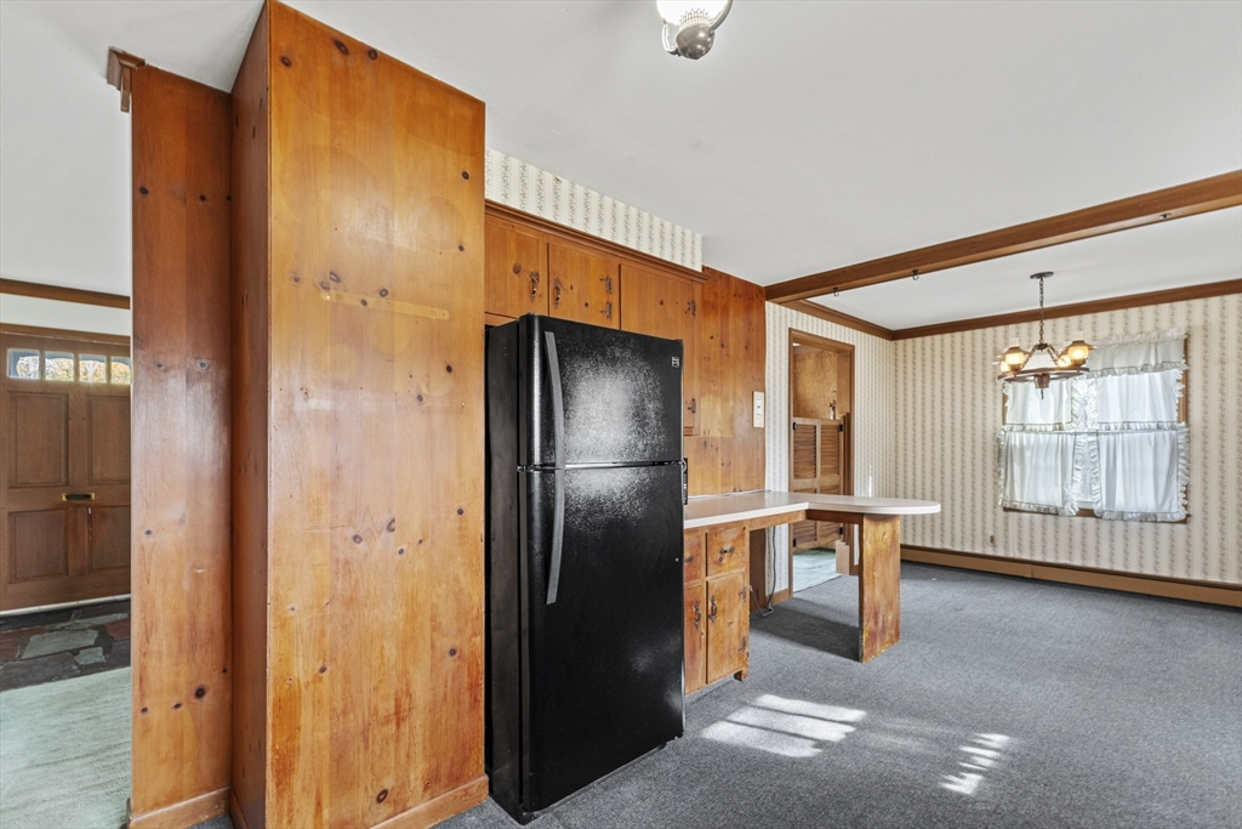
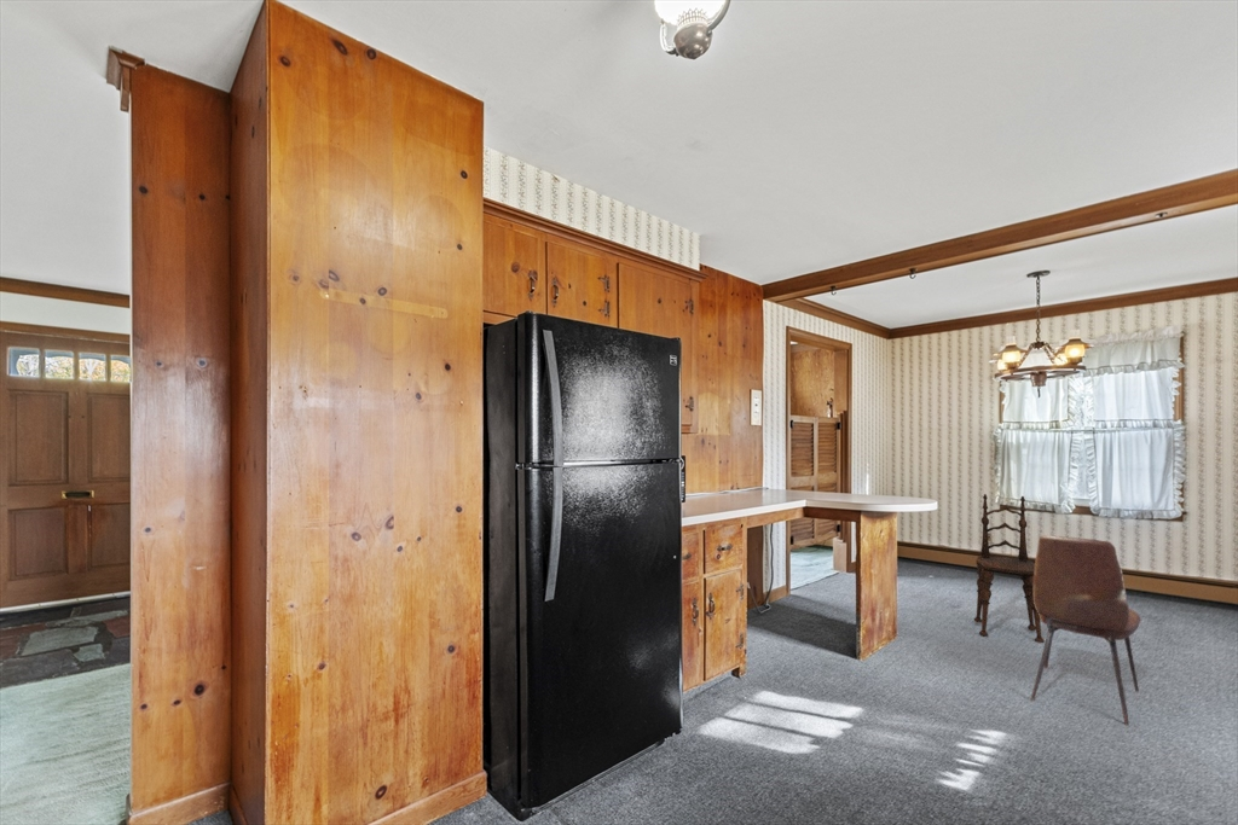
+ dining chair (1081, 614)
+ dining chair (1007, 564)
